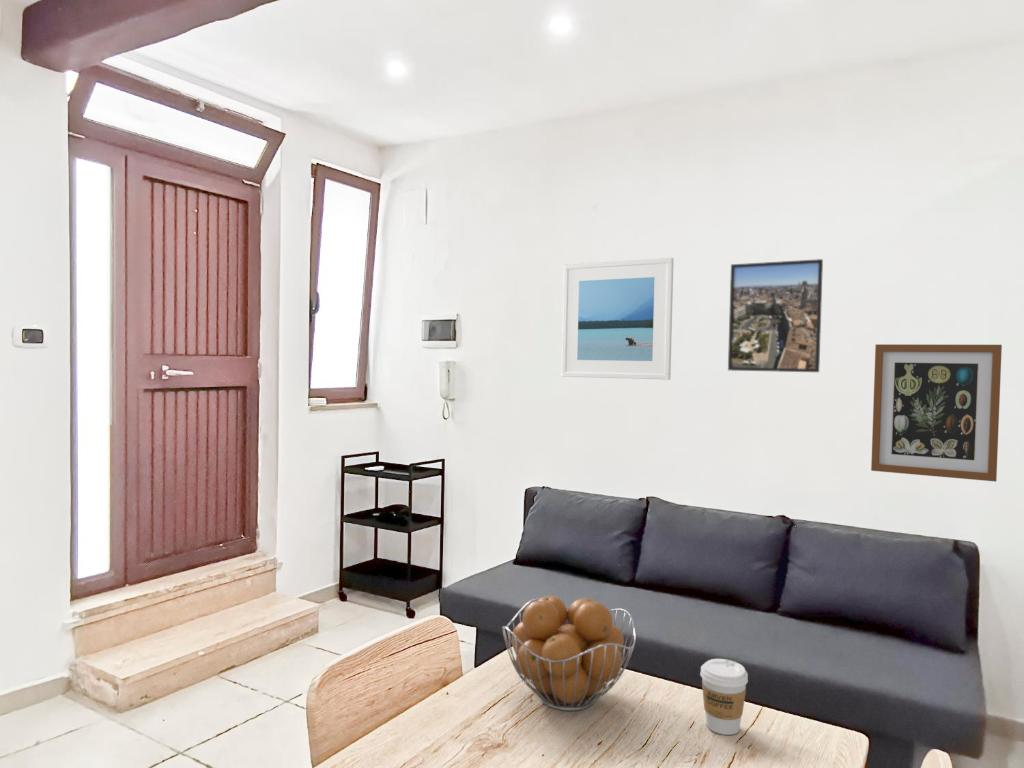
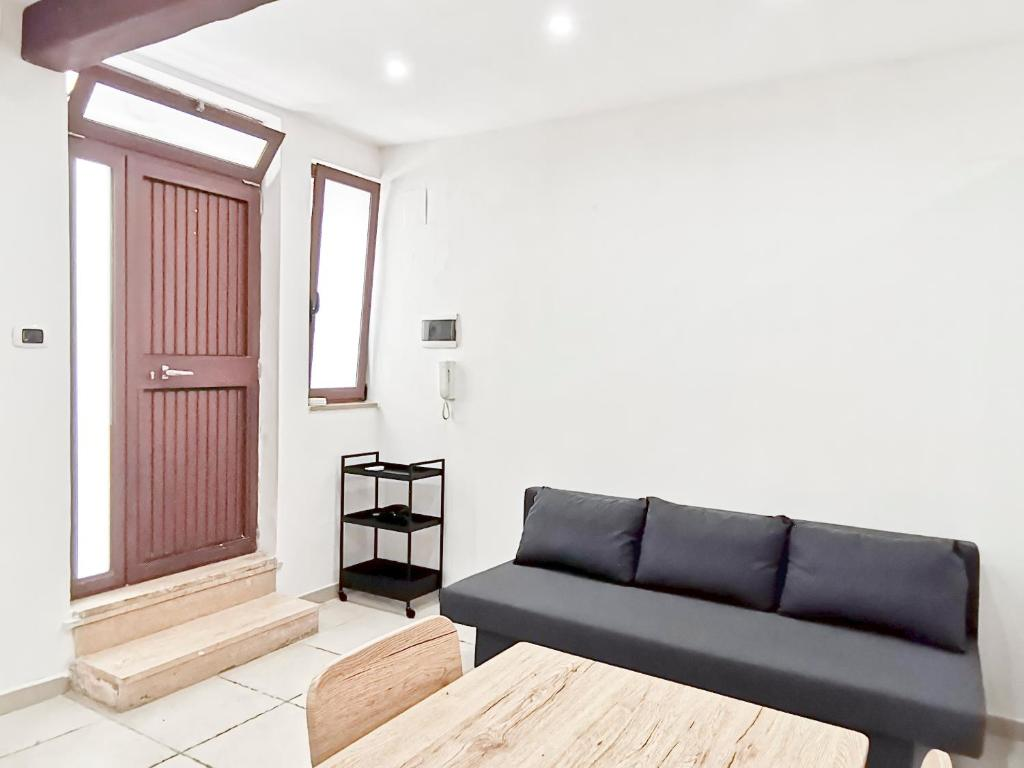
- wall art (933, 410)
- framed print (615, 319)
- fruit basket (568, 648)
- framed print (773, 316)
- coffee cup (723, 696)
